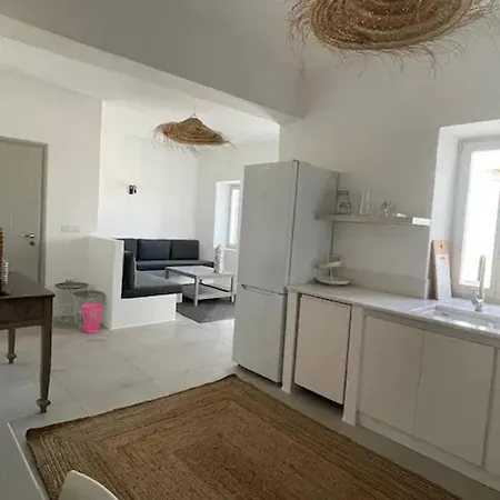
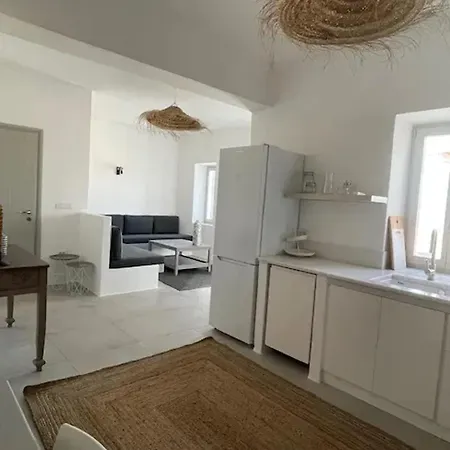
- waste basket (91, 318)
